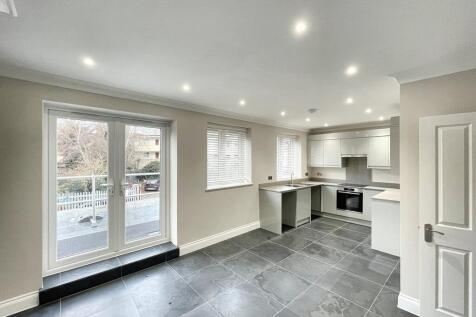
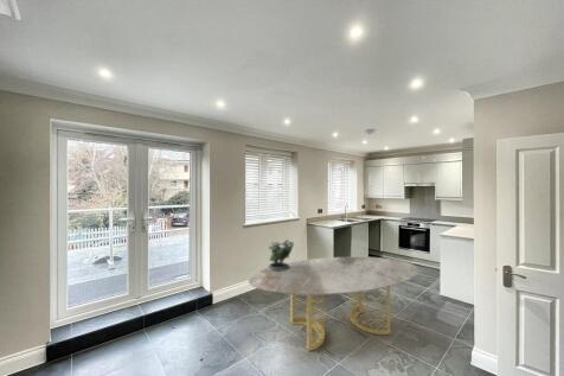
+ dining table (338, 293)
+ potted plant (281, 253)
